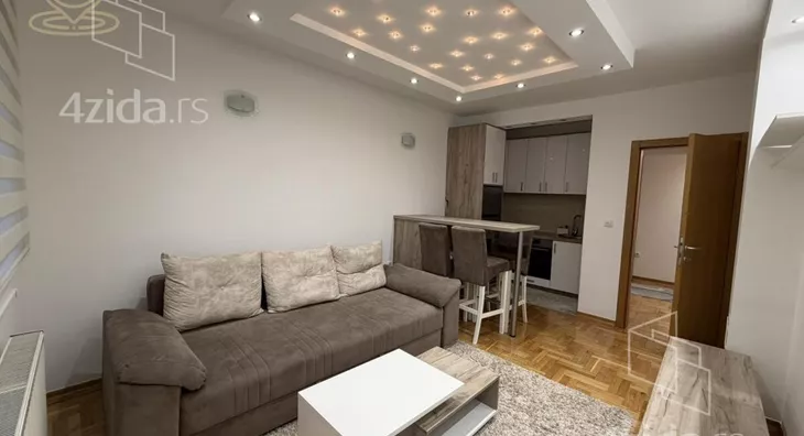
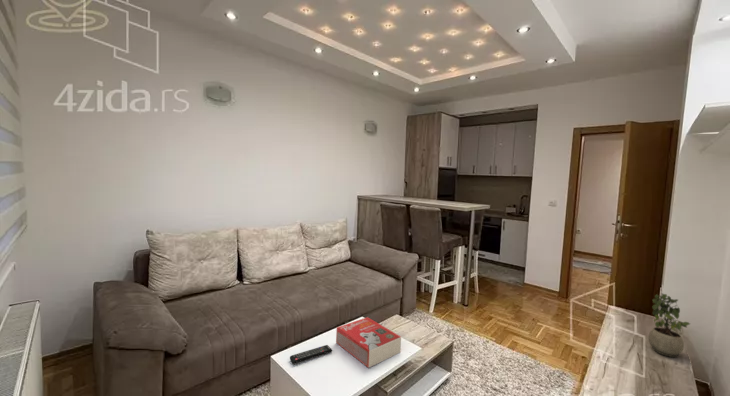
+ potted plant (670, 325)
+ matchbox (367, 339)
+ remote control (311, 354)
